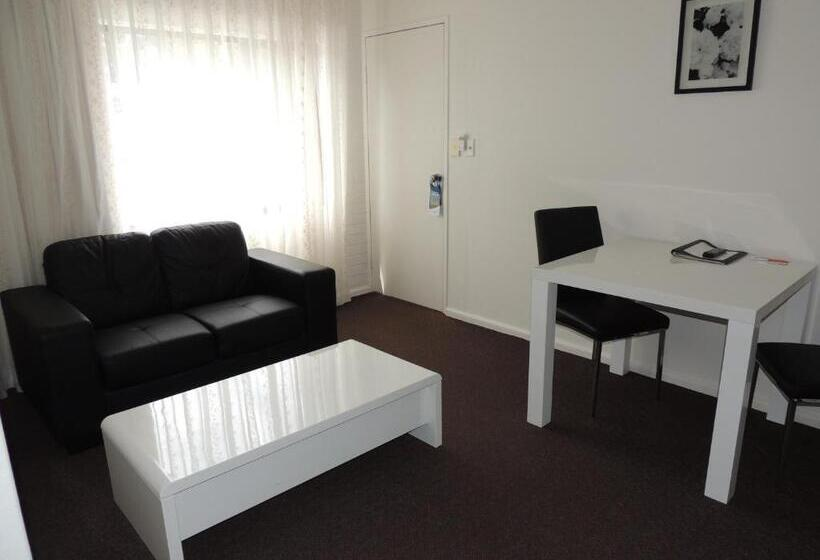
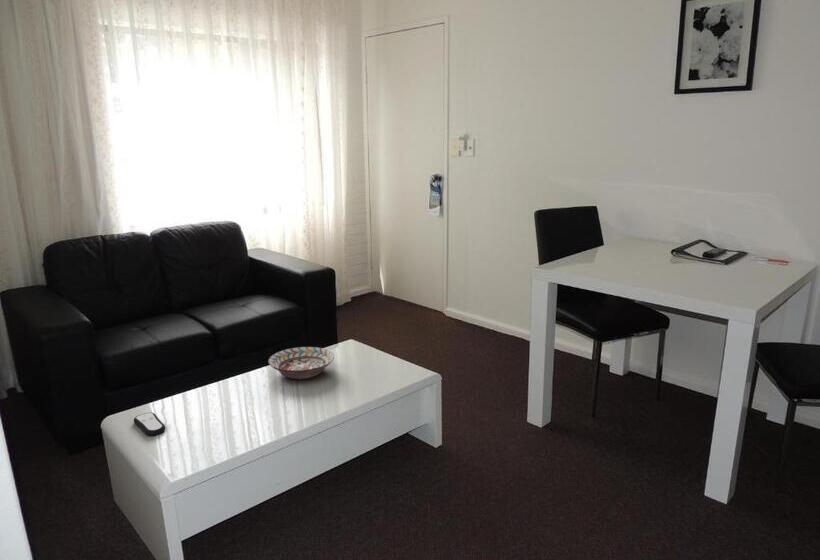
+ decorative bowl (302, 365)
+ remote control (150, 423)
